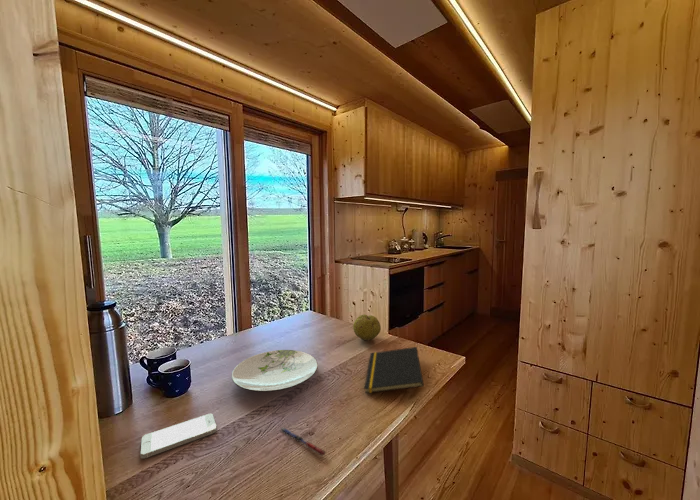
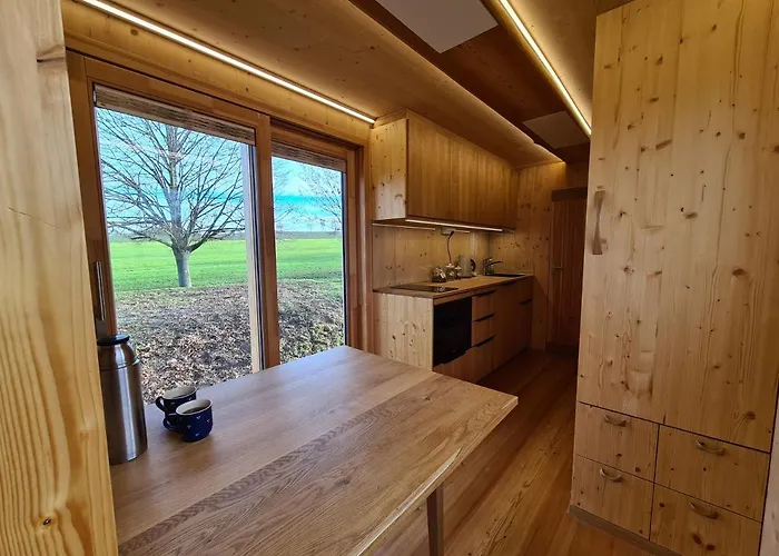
- smartphone (180, 433)
- plate (276, 372)
- pen (301, 439)
- notepad (393, 367)
- fruit (366, 327)
